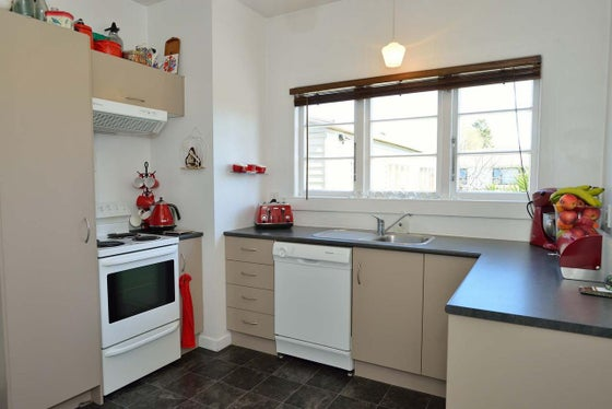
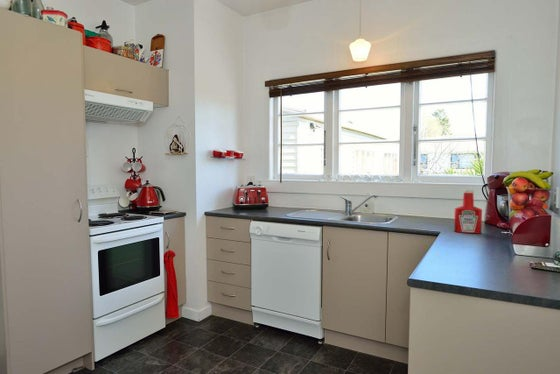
+ soap bottle (468, 211)
